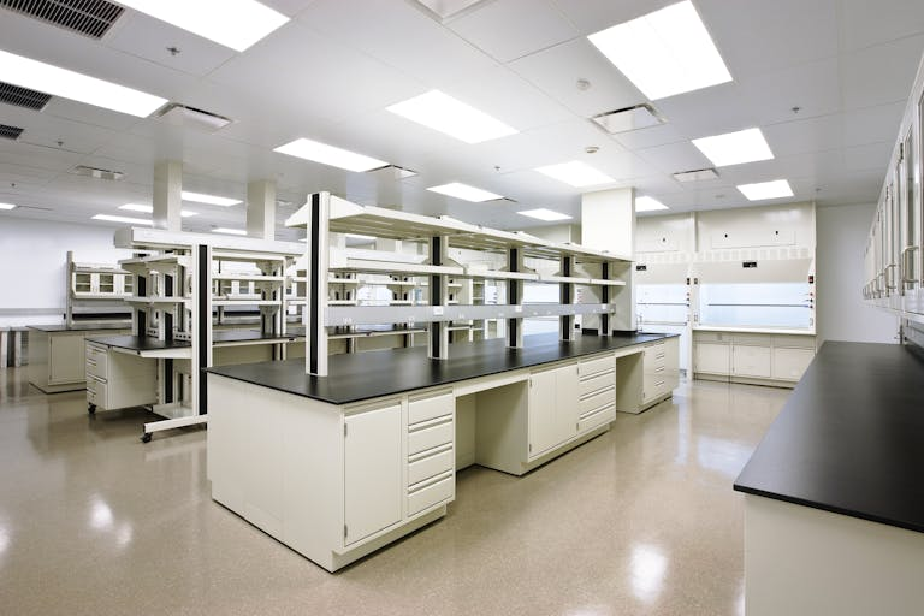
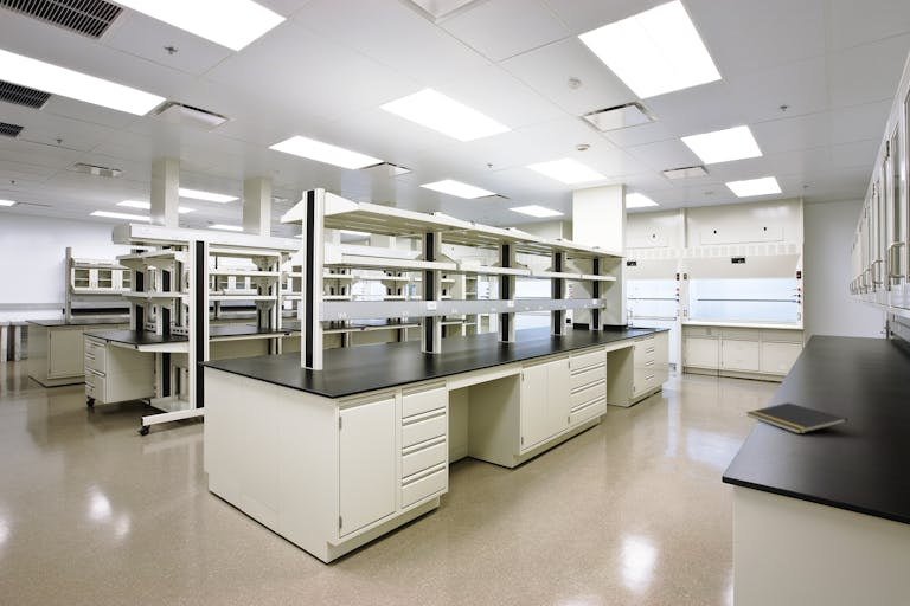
+ notepad (793, 417)
